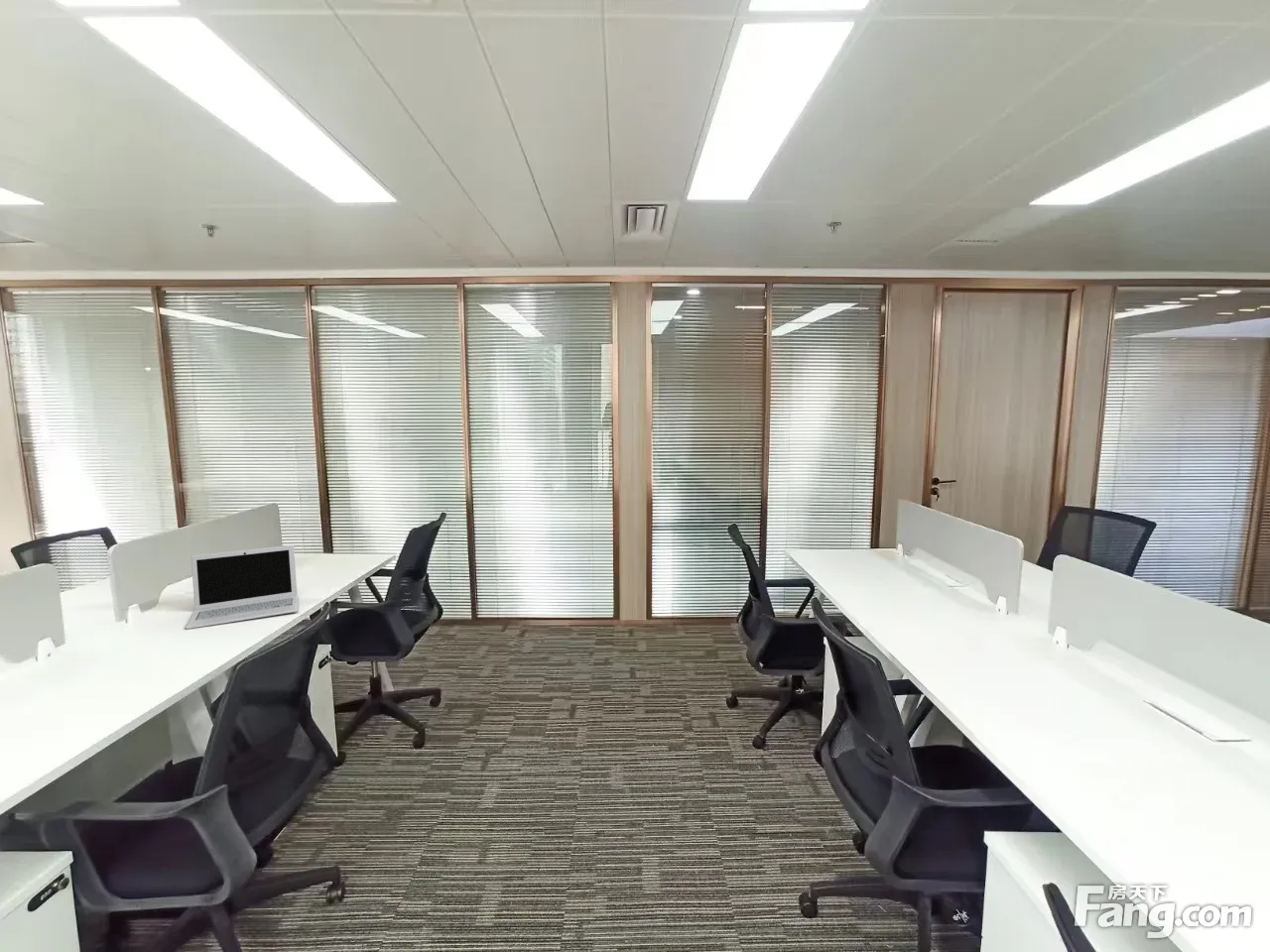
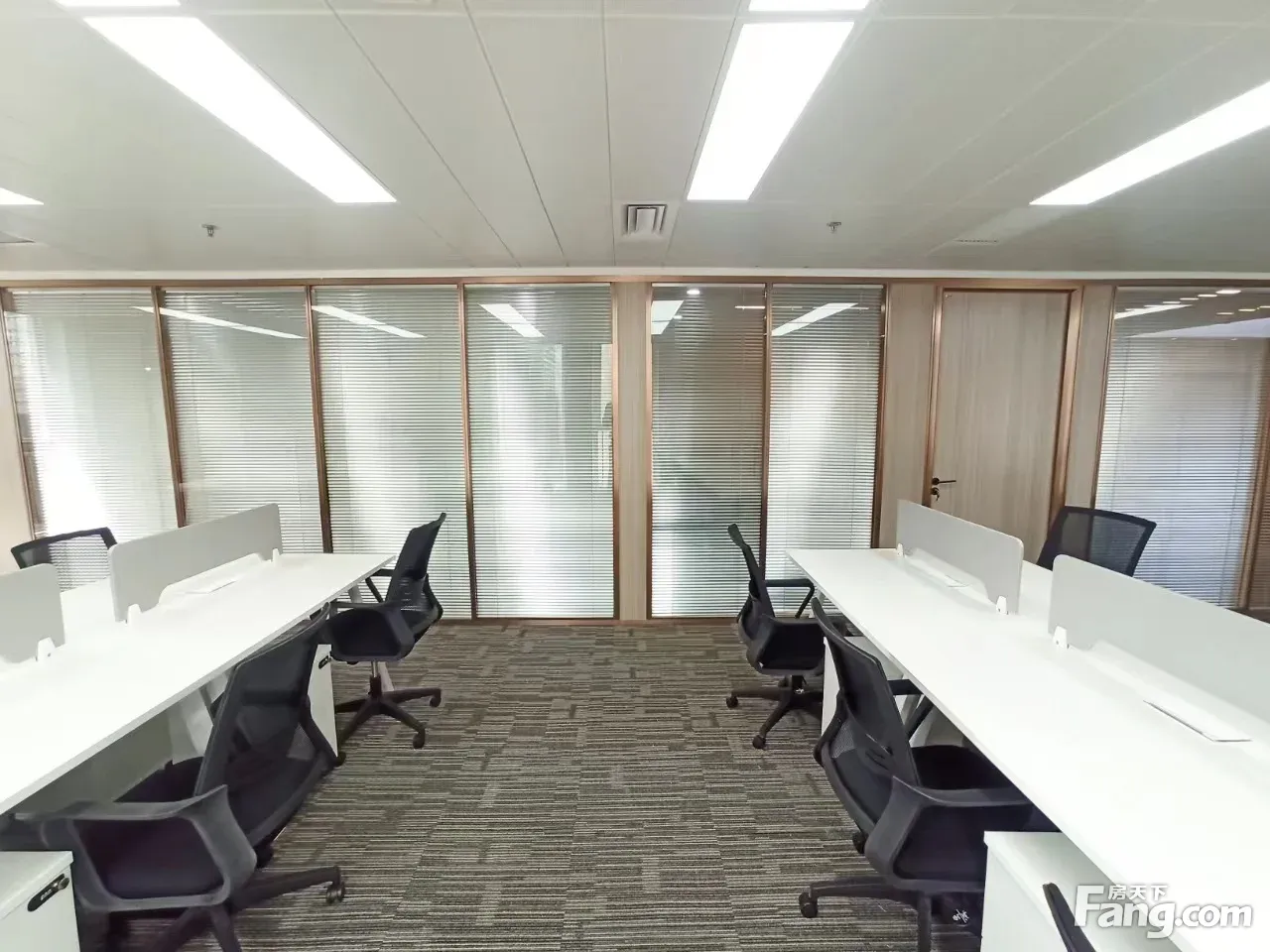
- laptop (244, 583)
